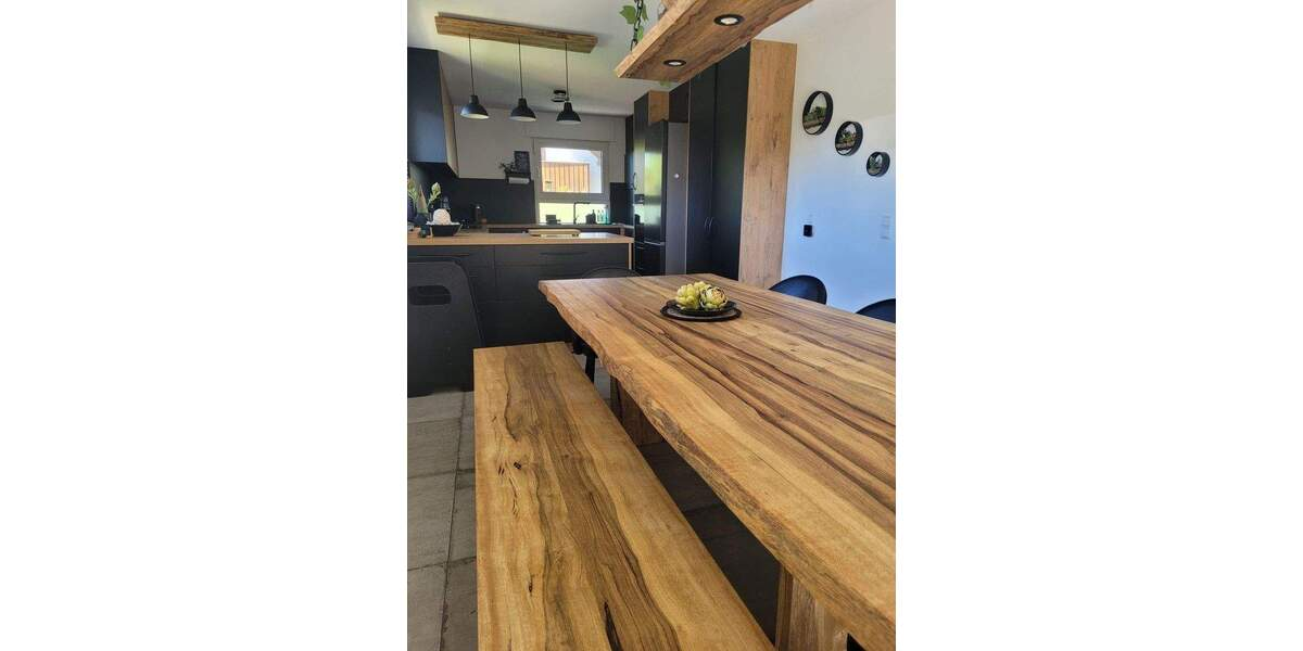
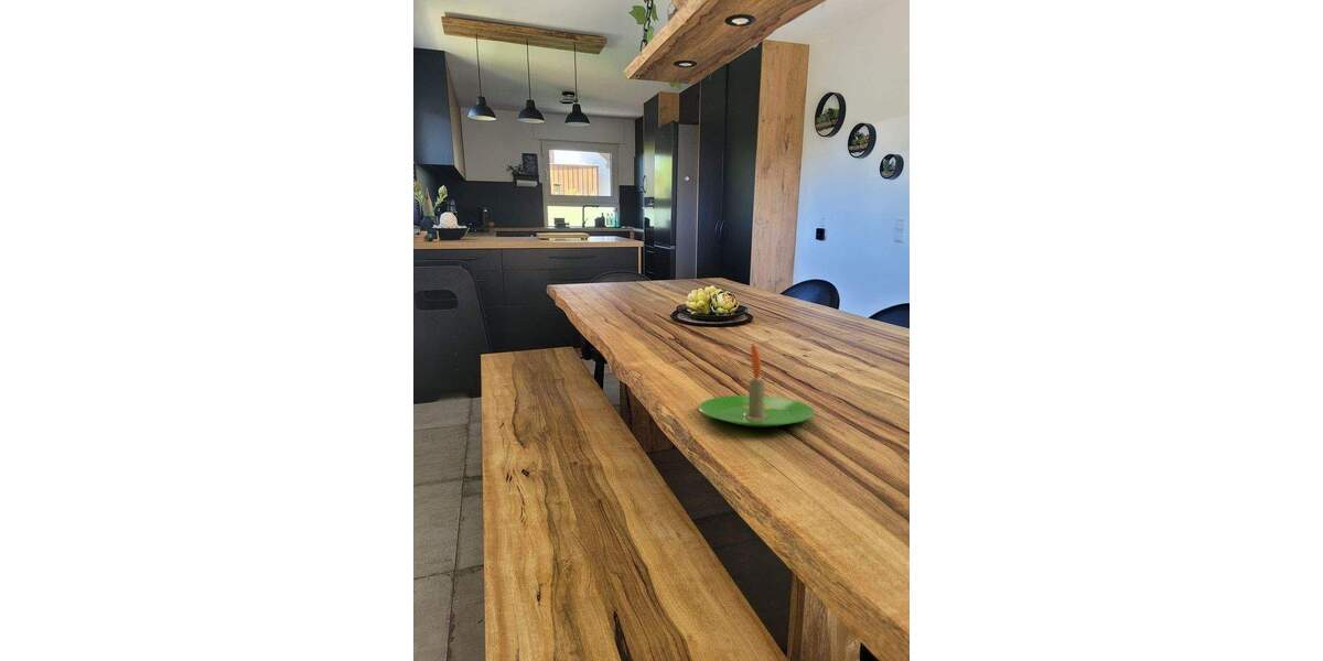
+ candle (756, 380)
